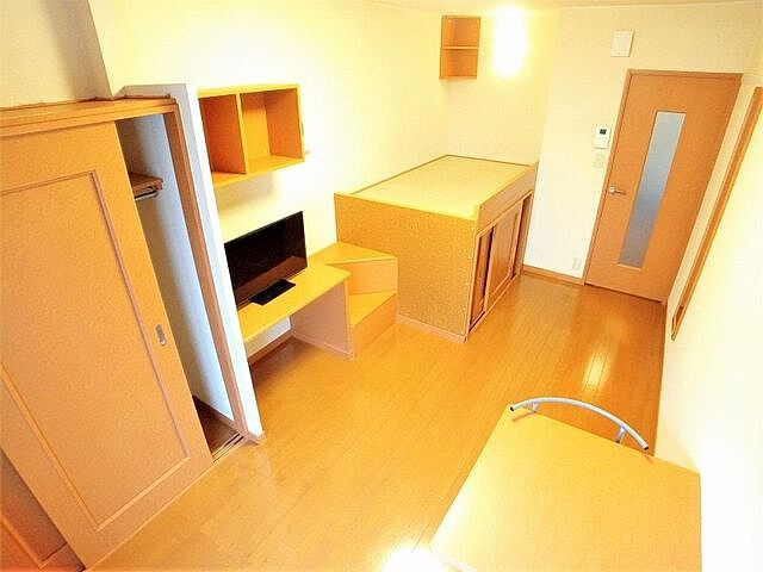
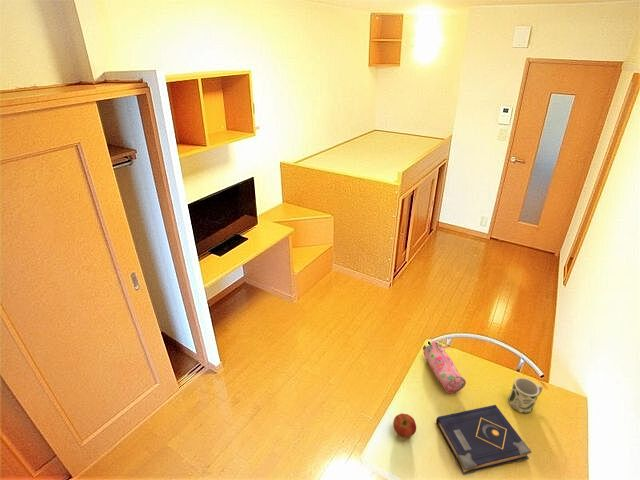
+ mug (527, 394)
+ book (480, 436)
+ apple (404, 425)
+ pencil case (443, 365)
